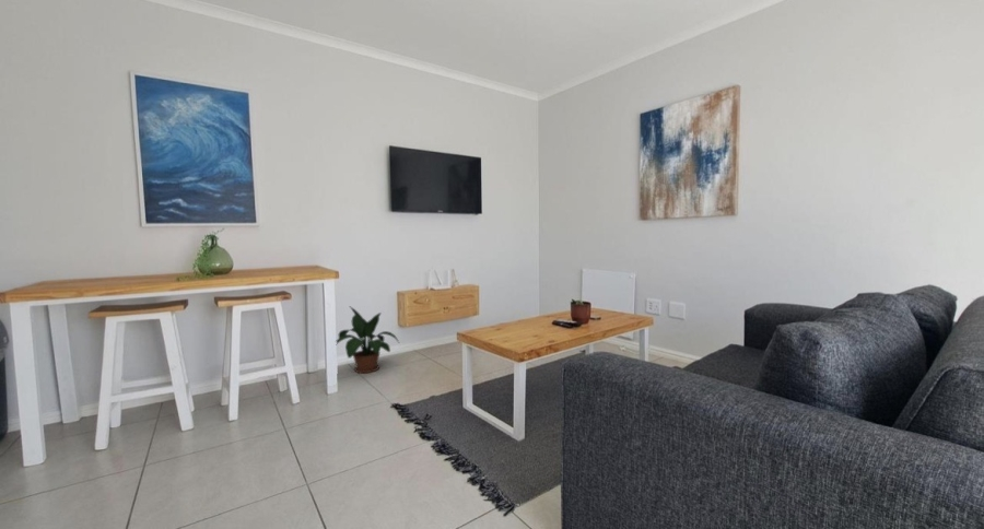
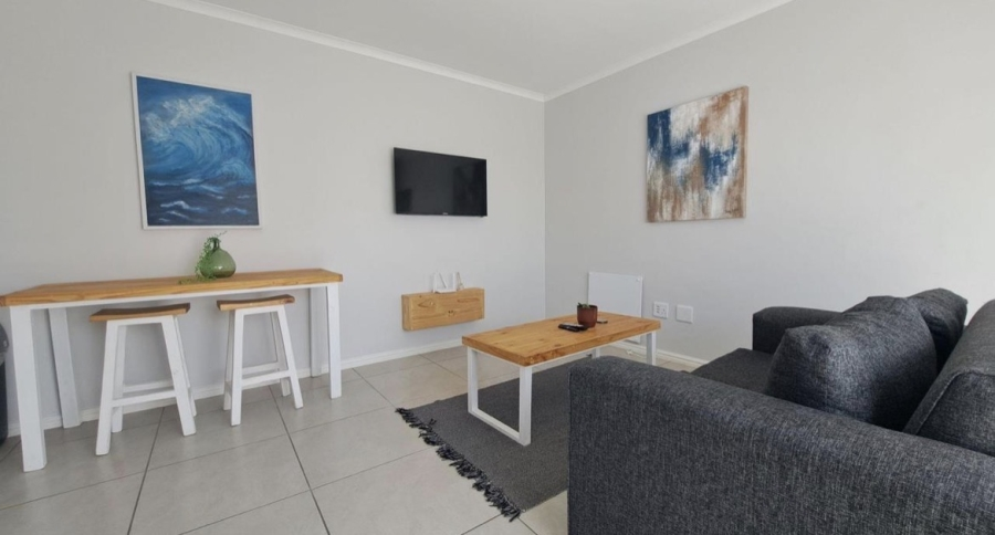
- potted plant (364, 336)
